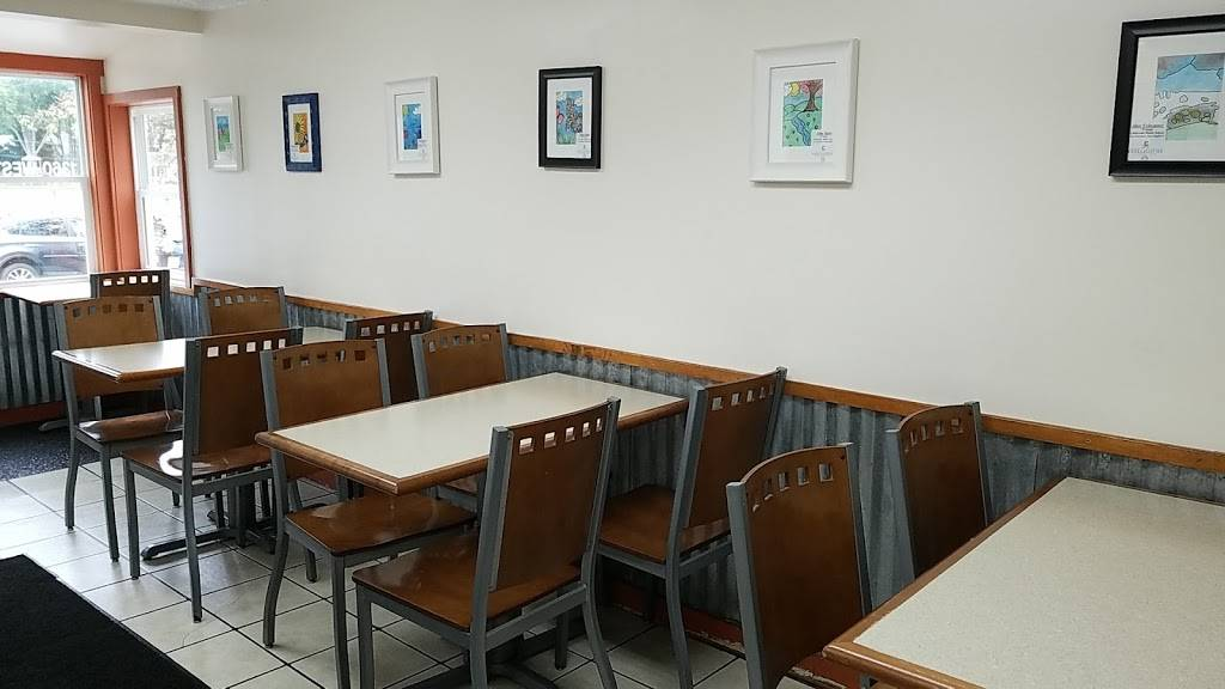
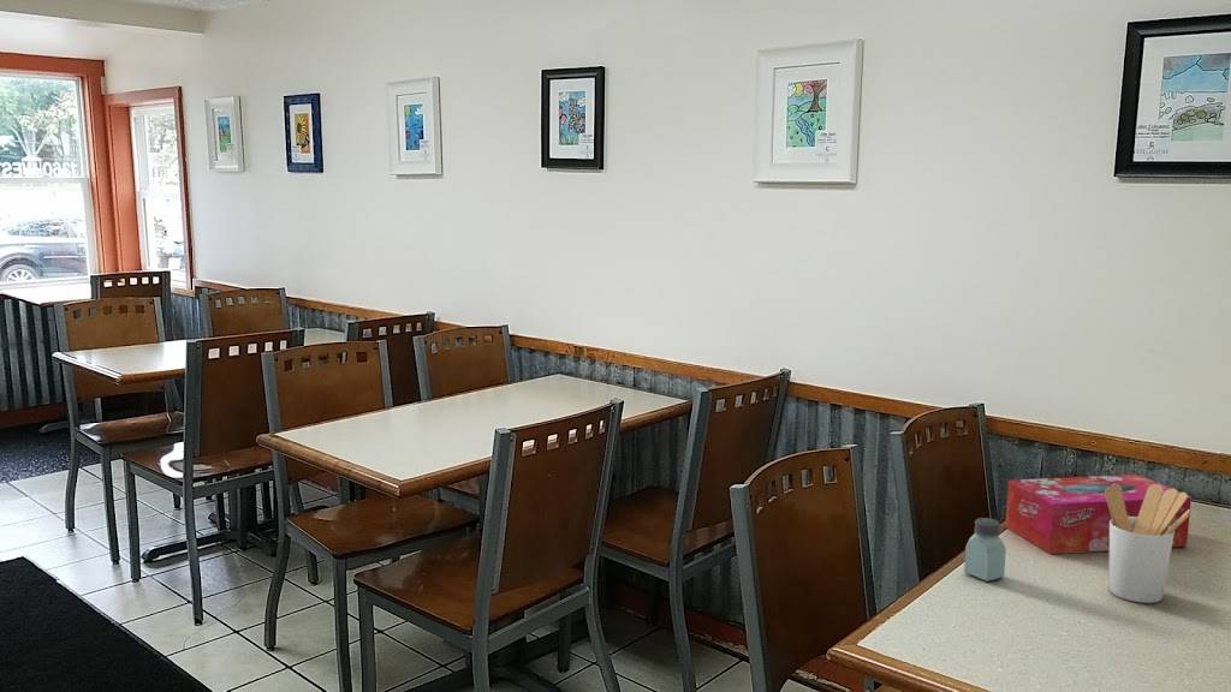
+ tissue box (1095, 512)
+ saltshaker (985, 548)
+ utensil holder (1147, 539)
